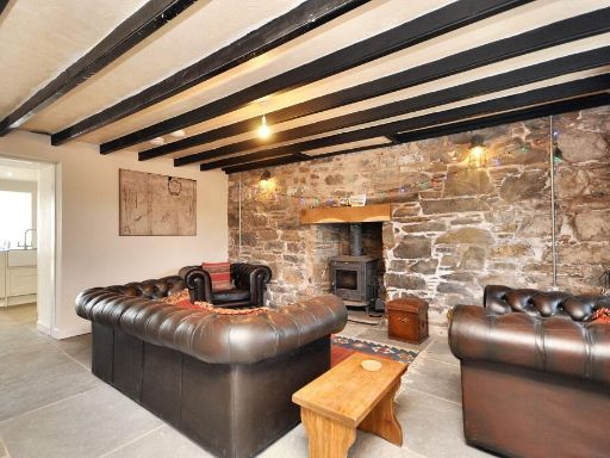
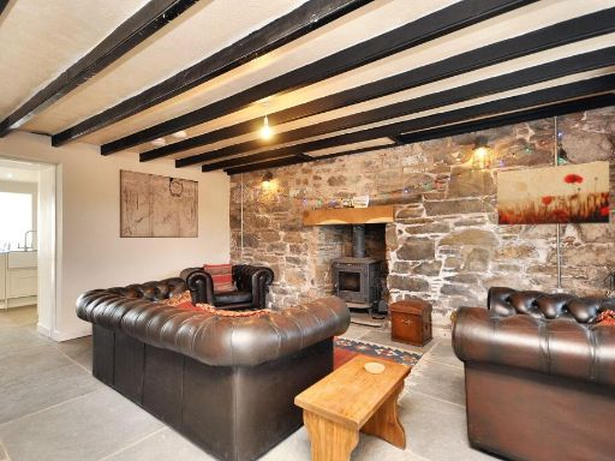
+ wall art (548, 196)
